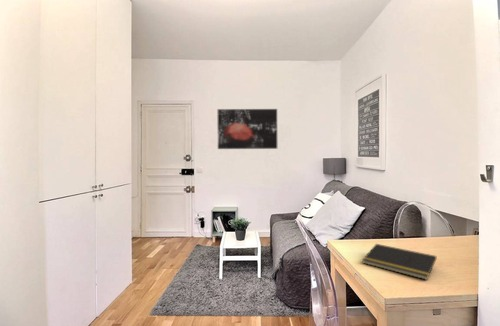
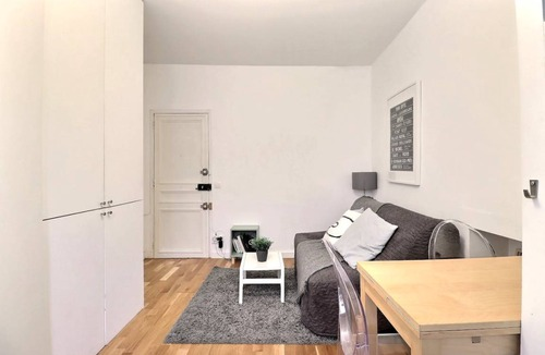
- notepad (398, 259)
- wall art (247, 129)
